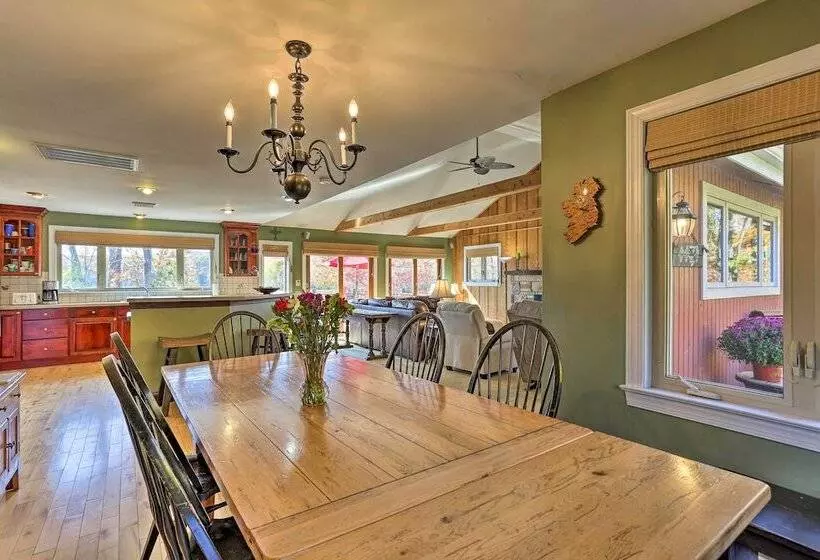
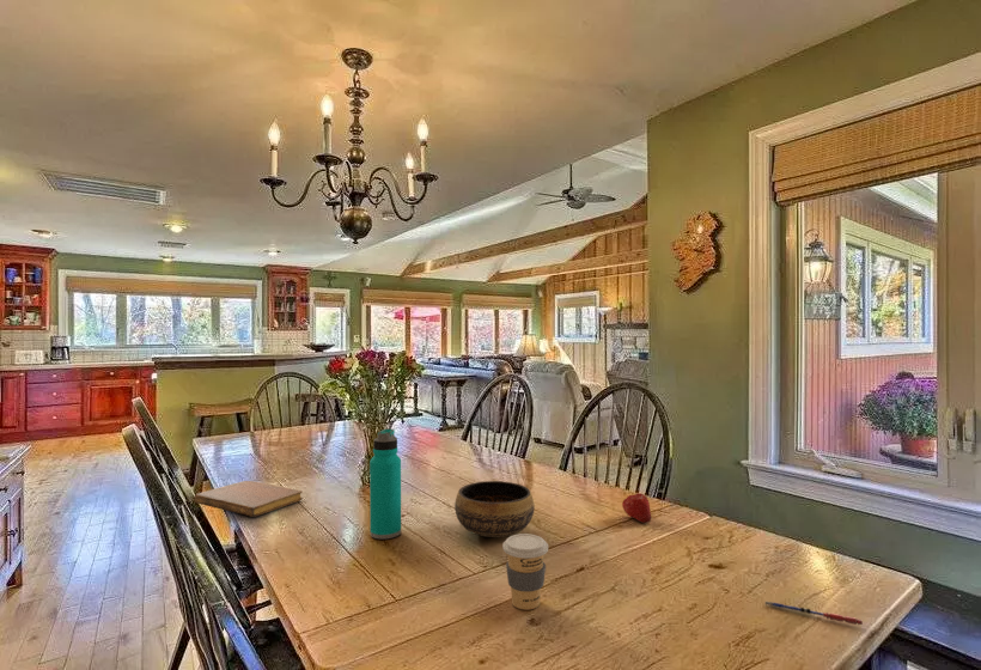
+ notebook (249, 497)
+ coffee cup (525, 571)
+ water bottle (385, 481)
+ fruit (636, 506)
+ bowl (494, 511)
+ pen (811, 610)
